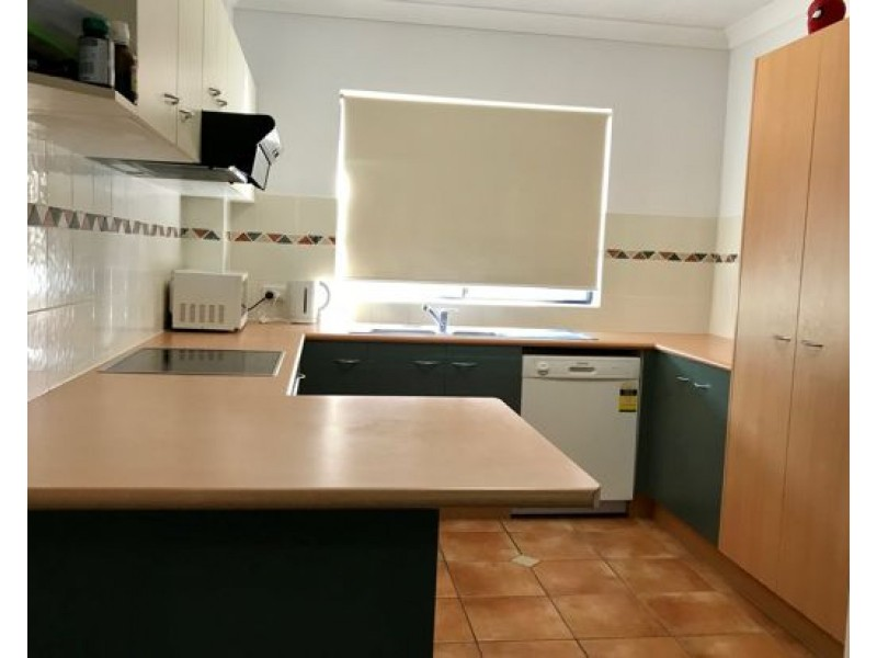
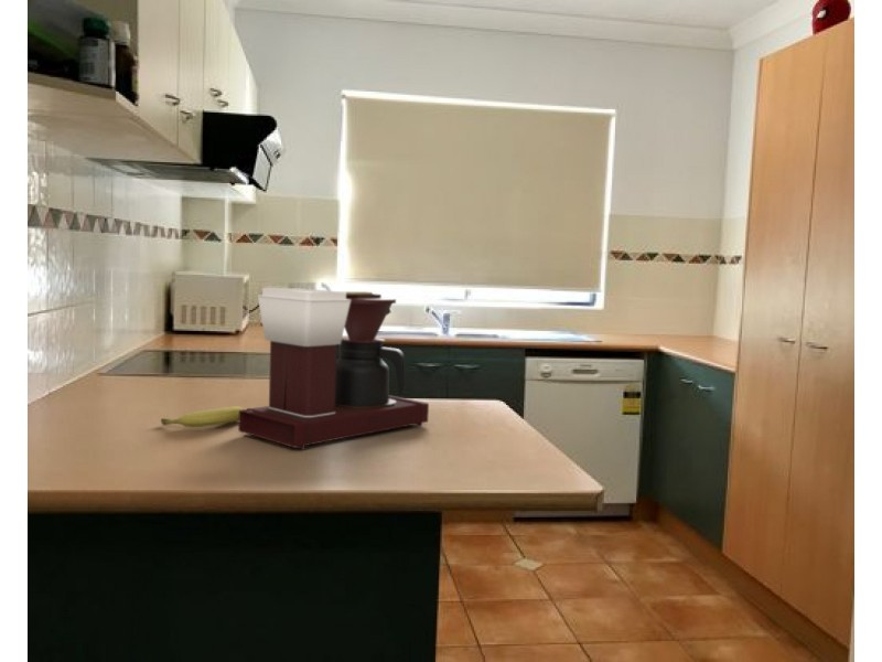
+ fruit (208, 415)
+ coffee maker (340, 360)
